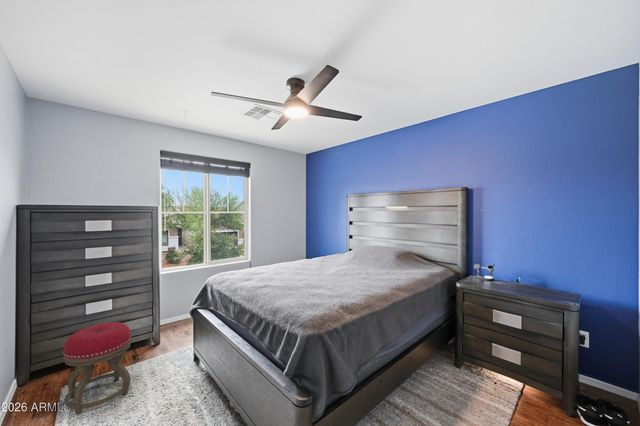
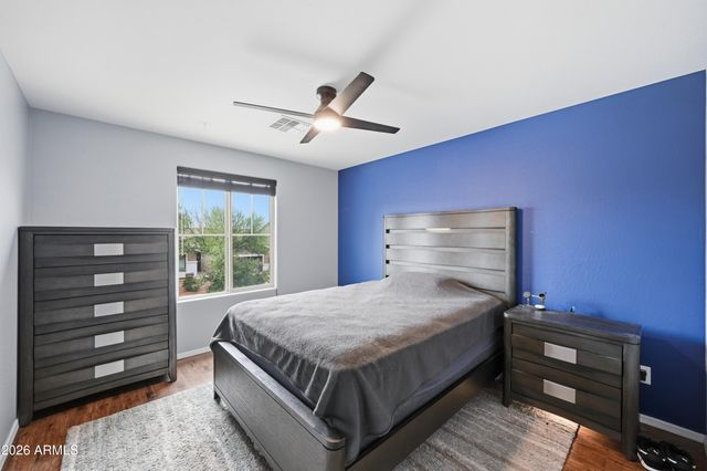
- stool (99, 362)
